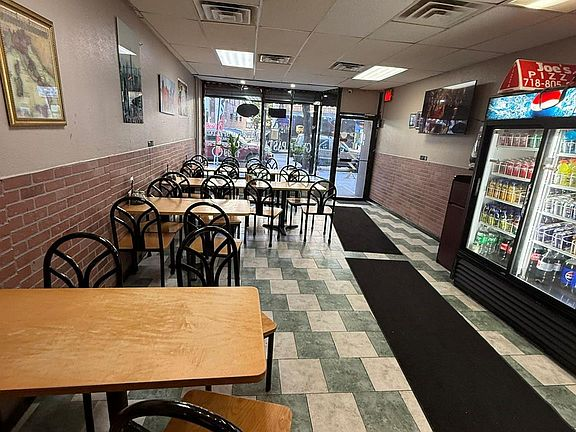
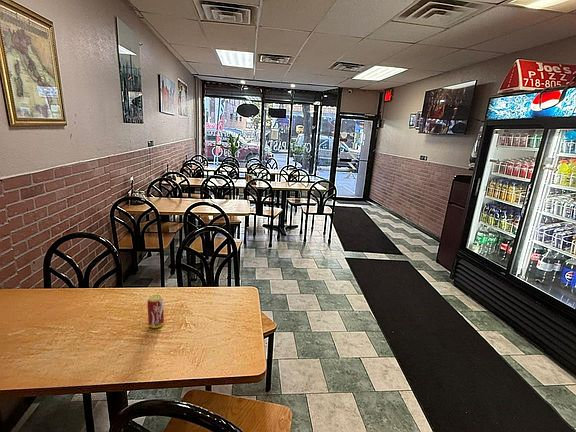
+ beverage can (155, 311)
